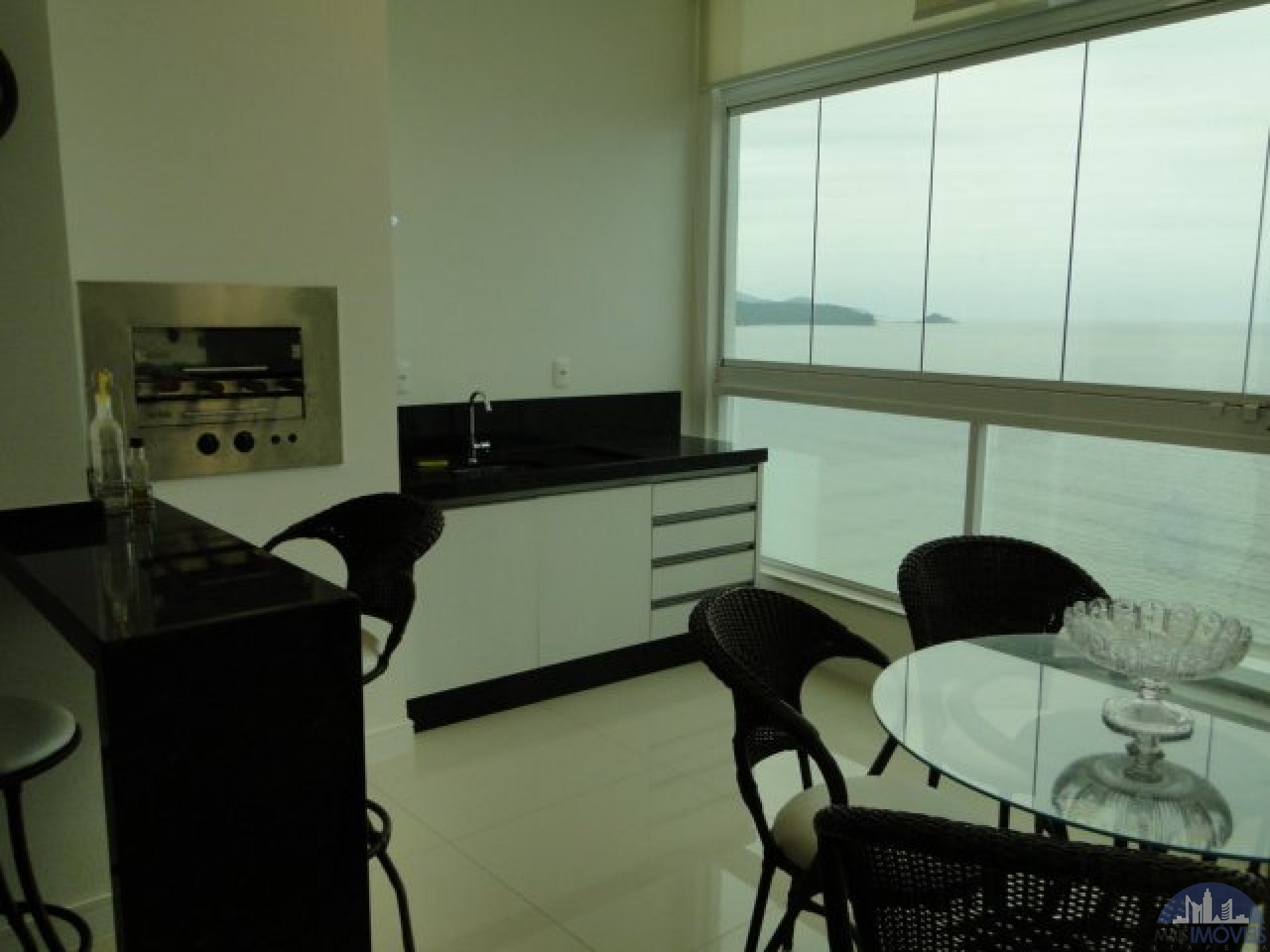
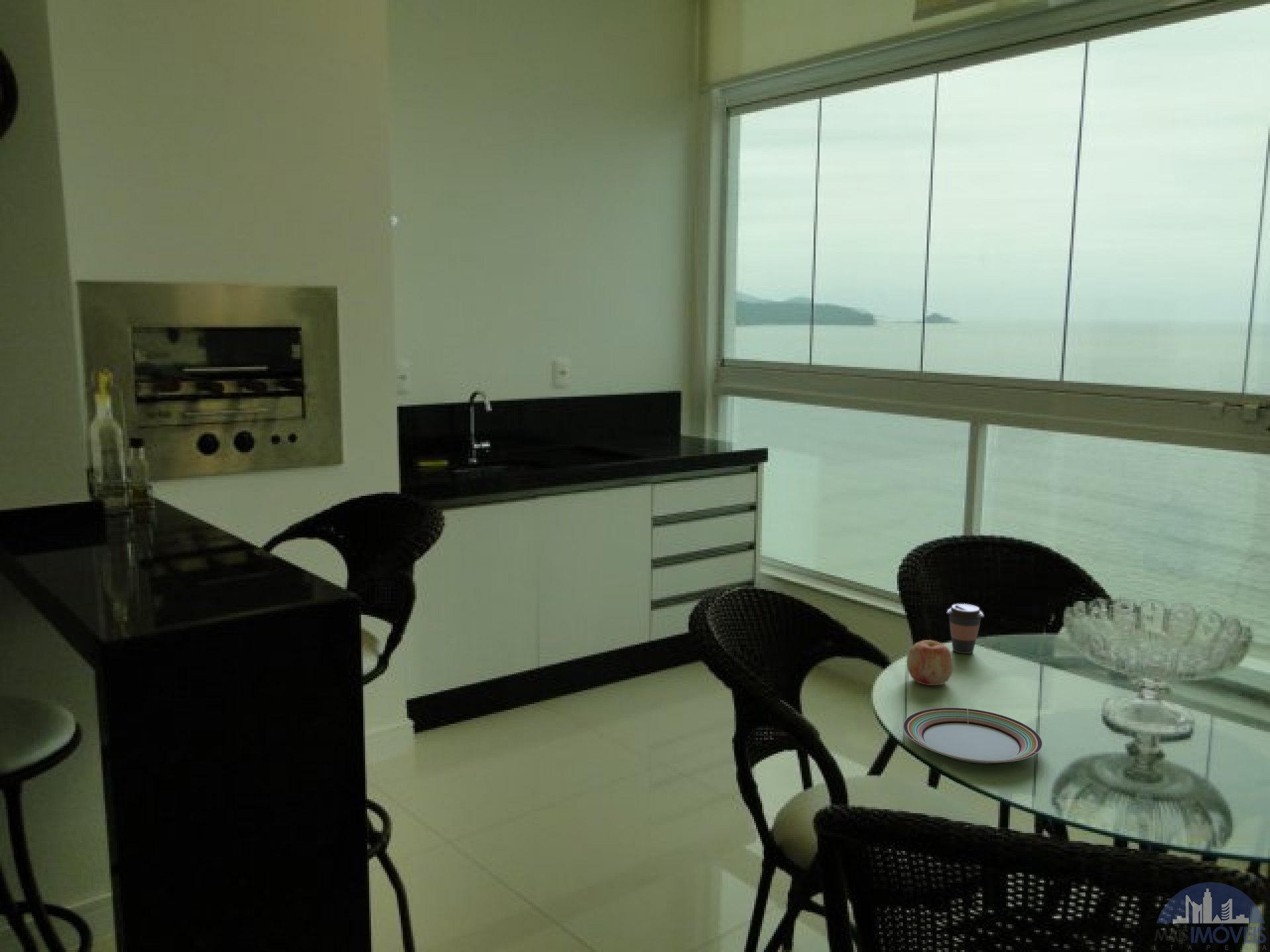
+ apple (930, 662)
+ plate (971, 738)
+ coffee cup (964, 629)
